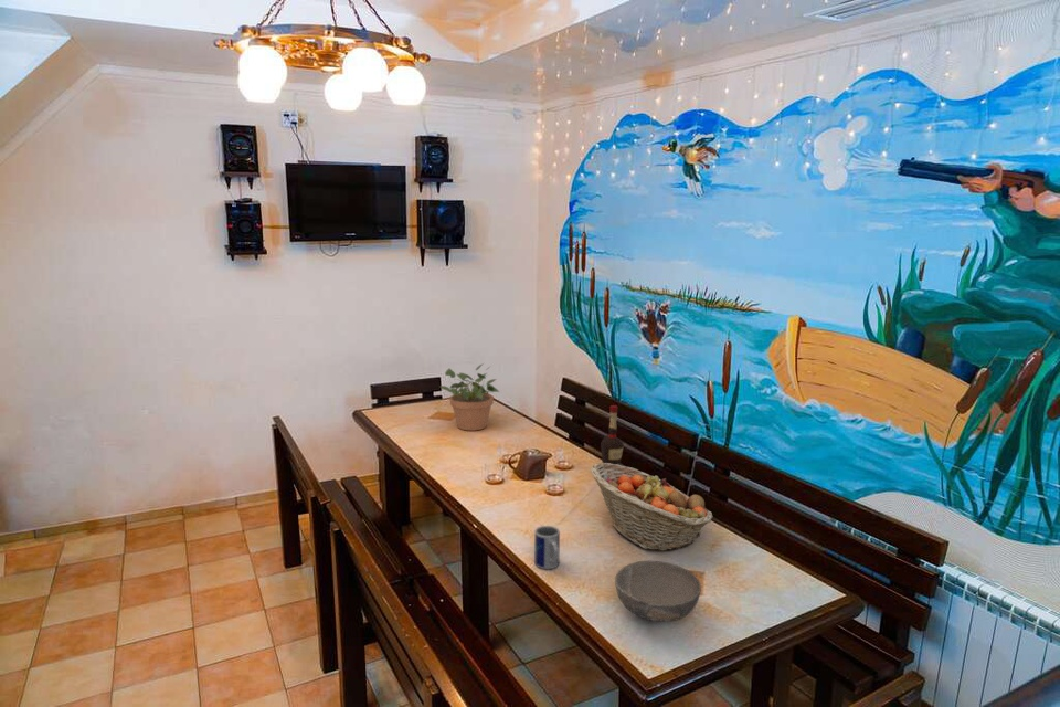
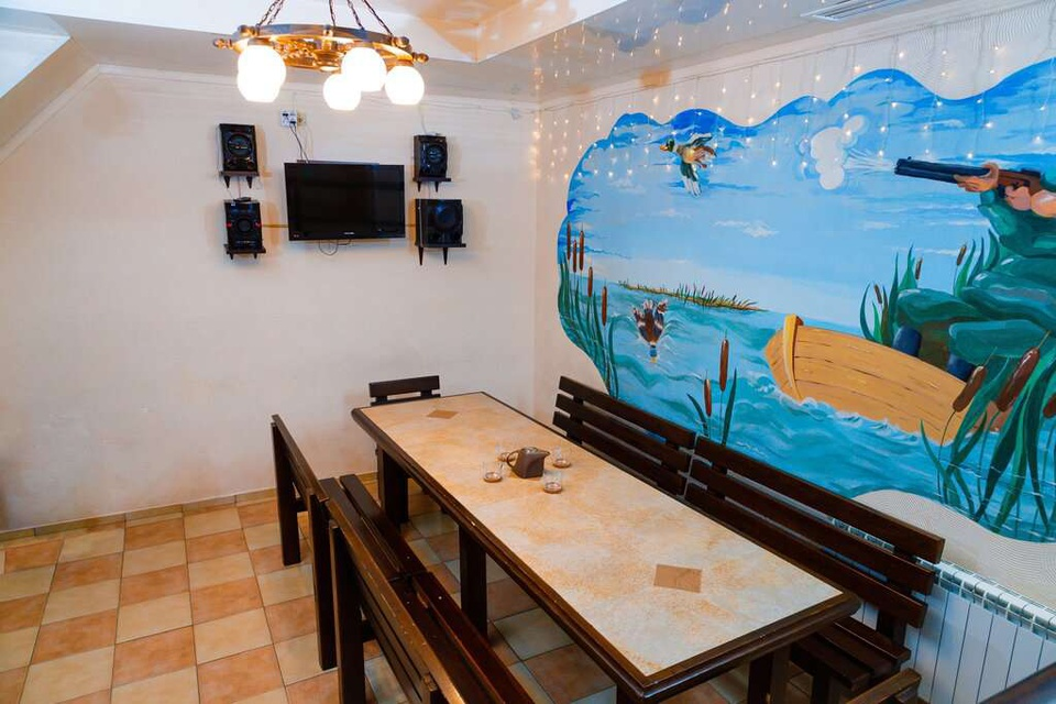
- liquor (612, 439)
- fruit basket (648, 500)
- mug (549, 549)
- potted plant (473, 395)
- bowl (657, 597)
